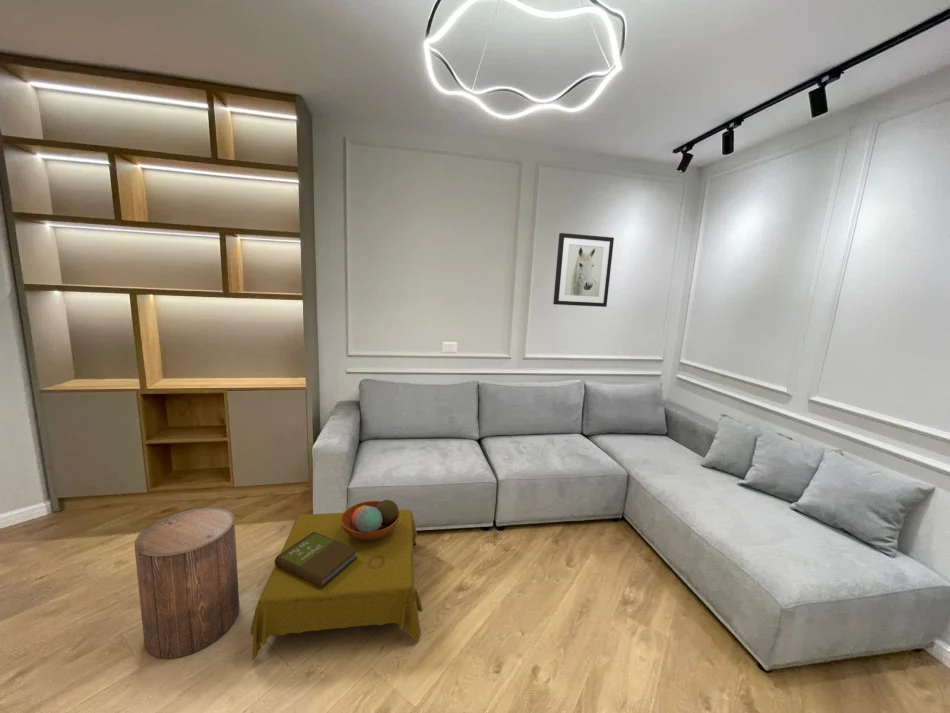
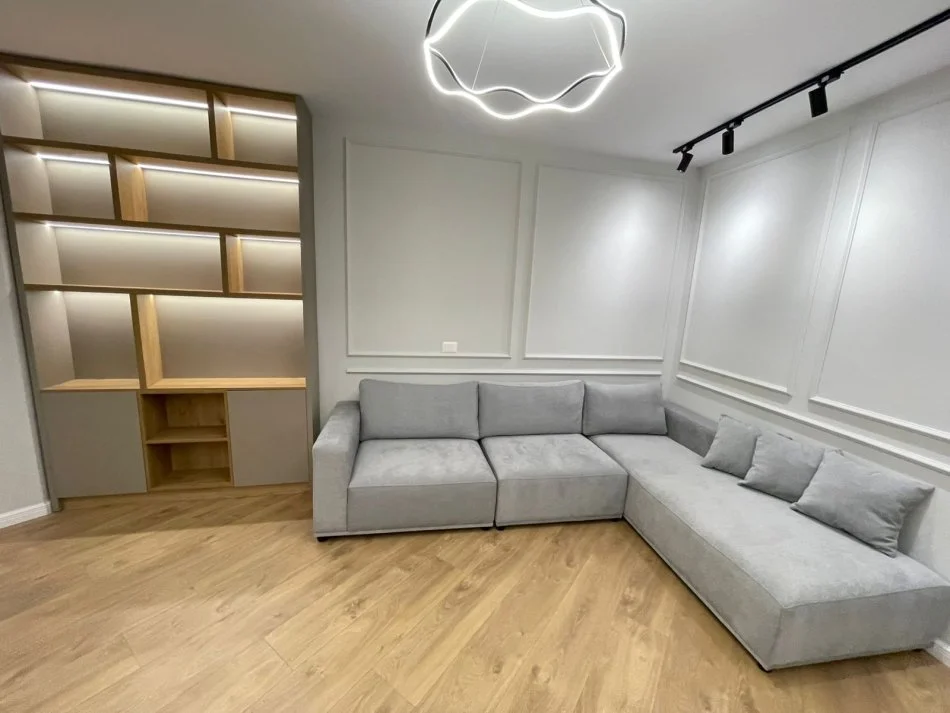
- side table (348, 551)
- stool (191, 577)
- wall art (583, 271)
